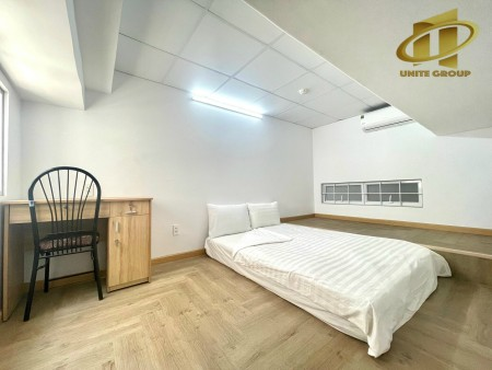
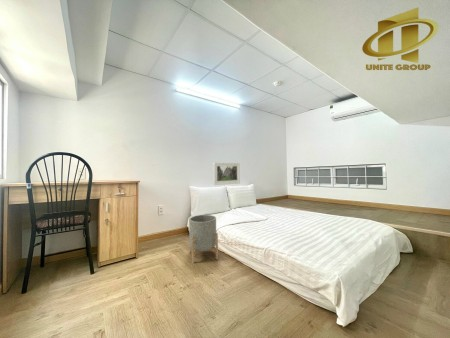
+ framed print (227, 173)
+ planter (203, 236)
